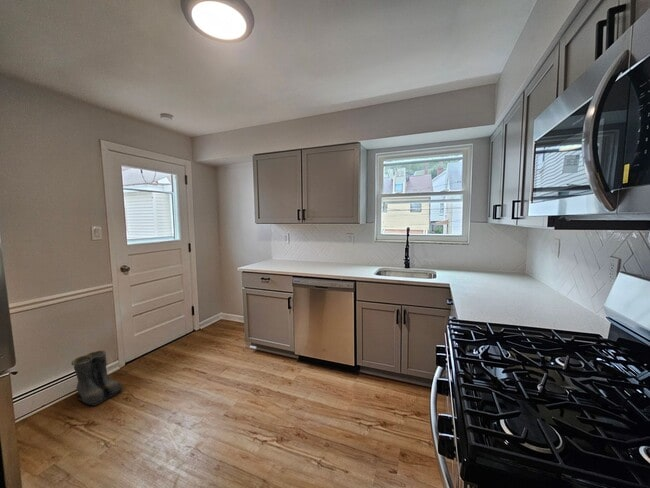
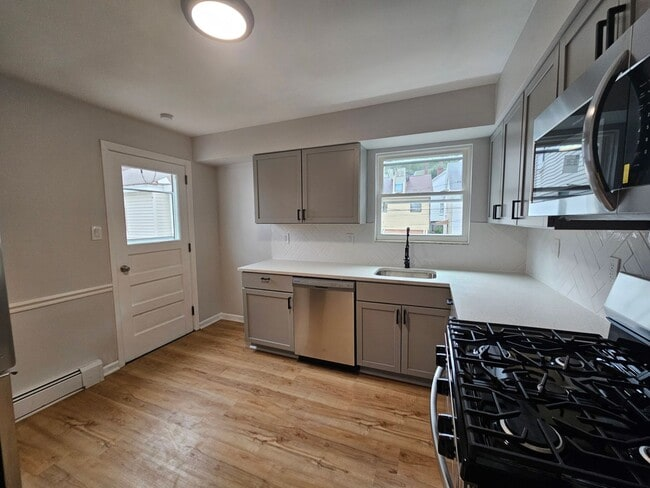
- boots (96, 375)
